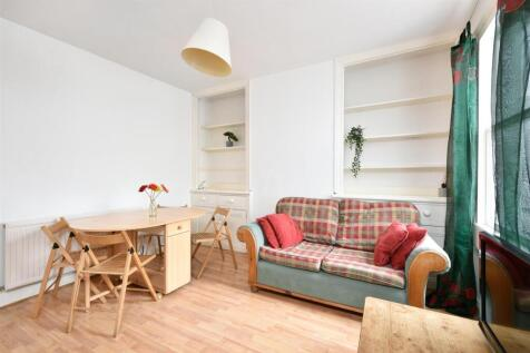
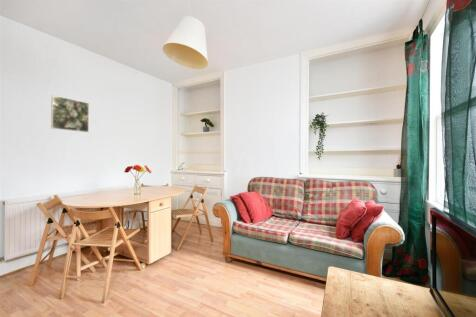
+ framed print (71, 115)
